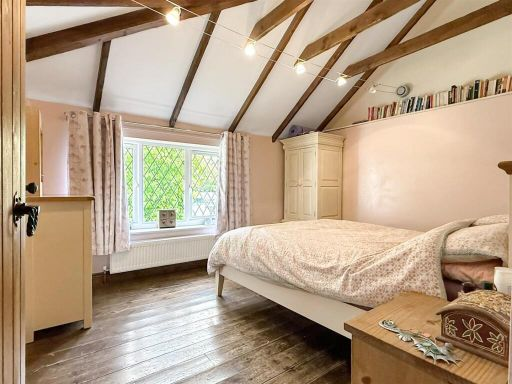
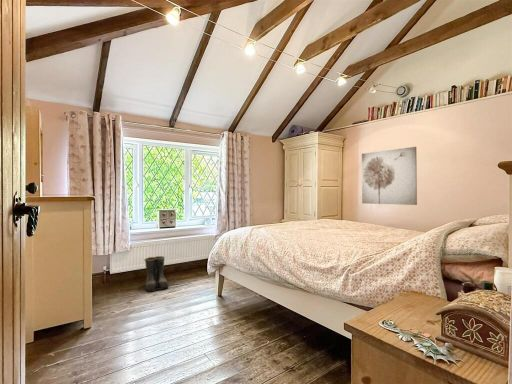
+ wall art (387, 177)
+ boots (155, 272)
